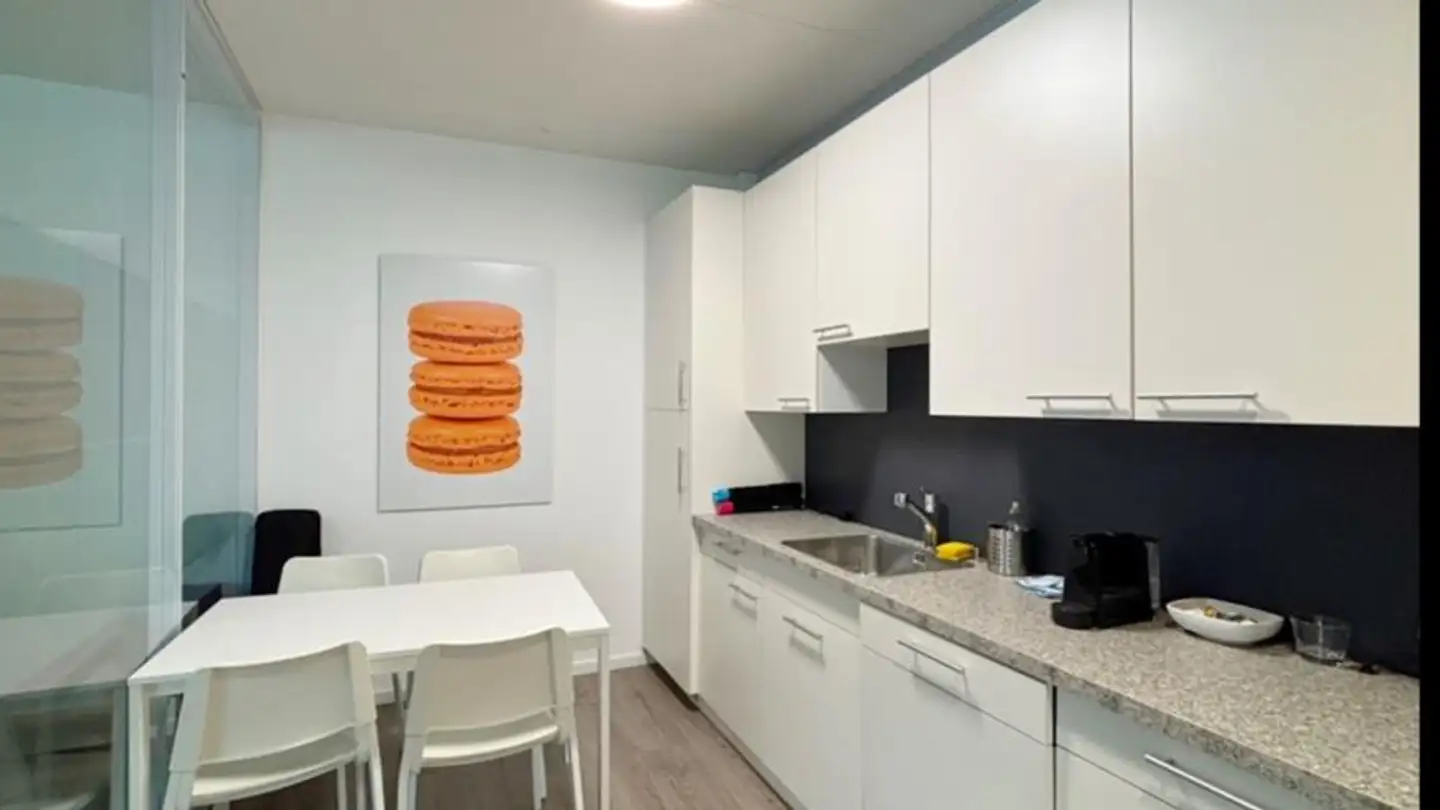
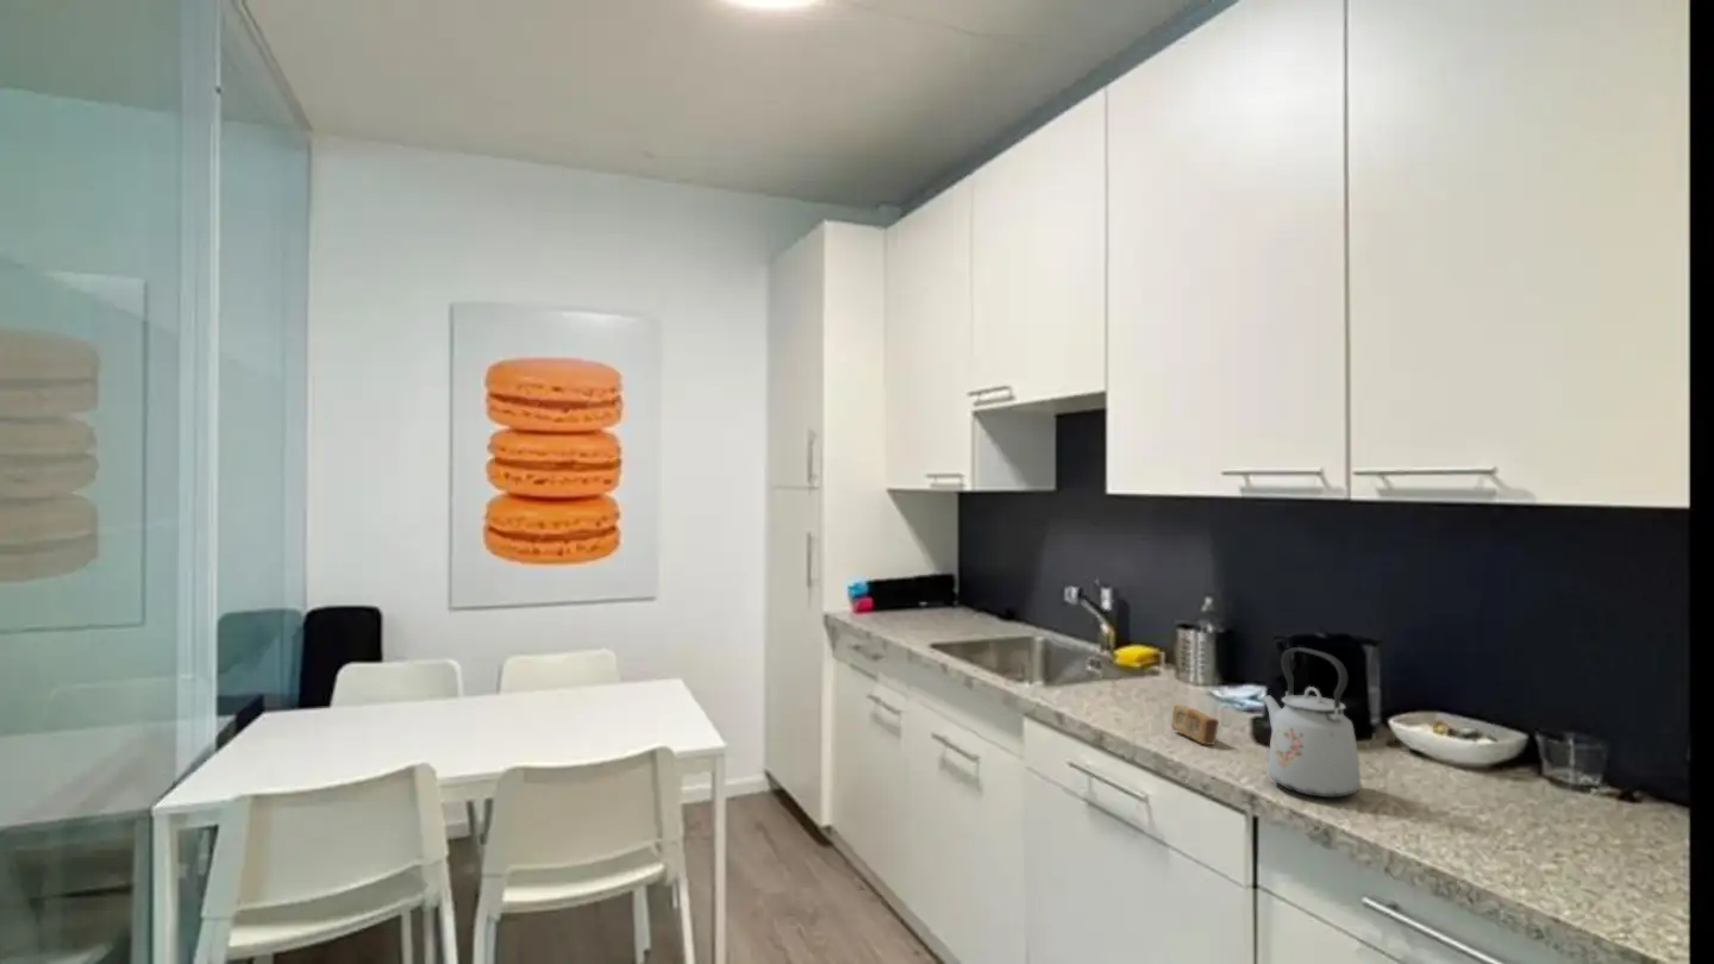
+ kettle (1301, 714)
+ soap bar (1194, 724)
